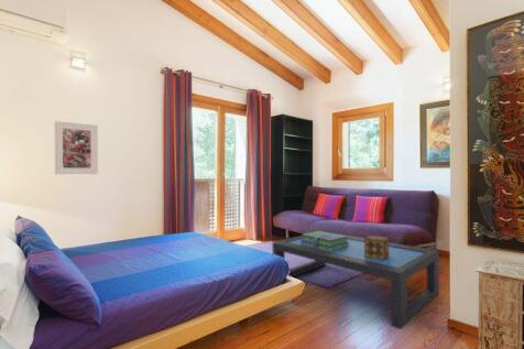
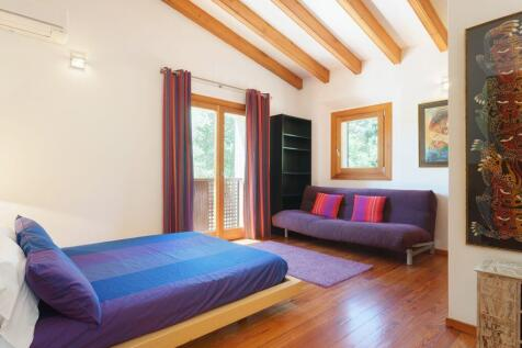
- stack of books (324, 238)
- decorative box (376, 246)
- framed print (77, 149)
- coffee table (350, 266)
